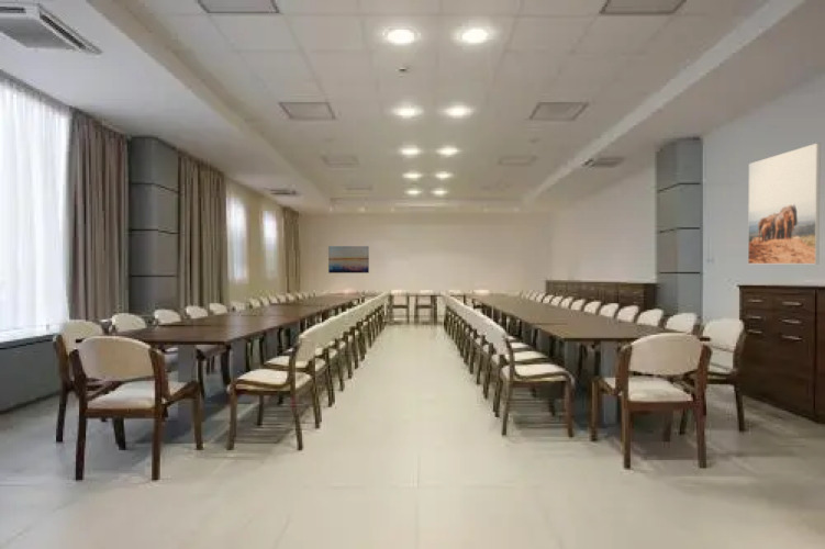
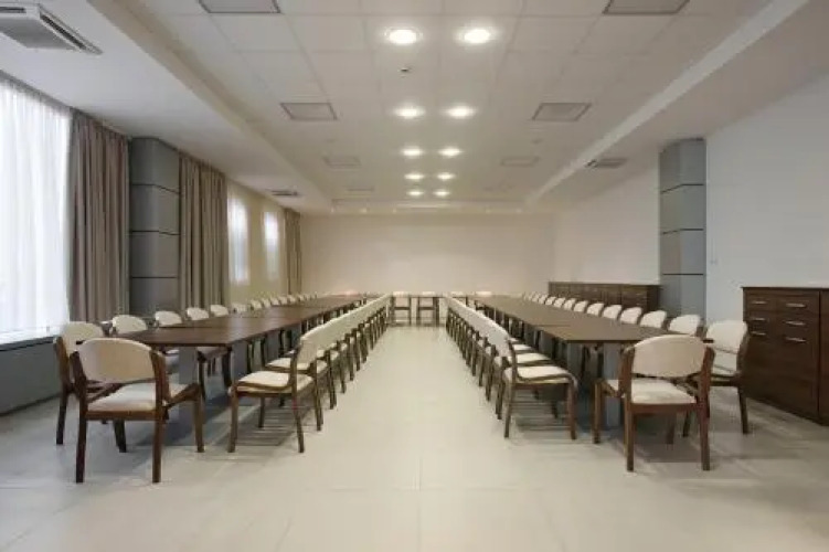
- wall art (348, 259)
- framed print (780, 209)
